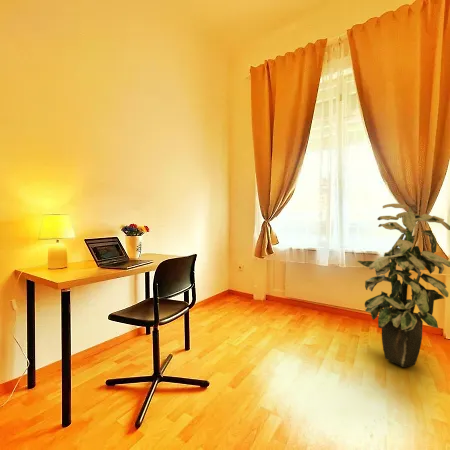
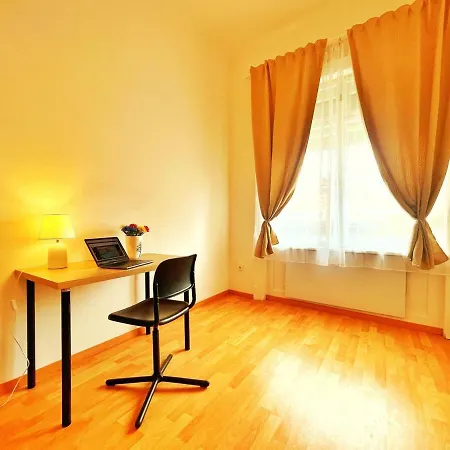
- indoor plant (400, 282)
